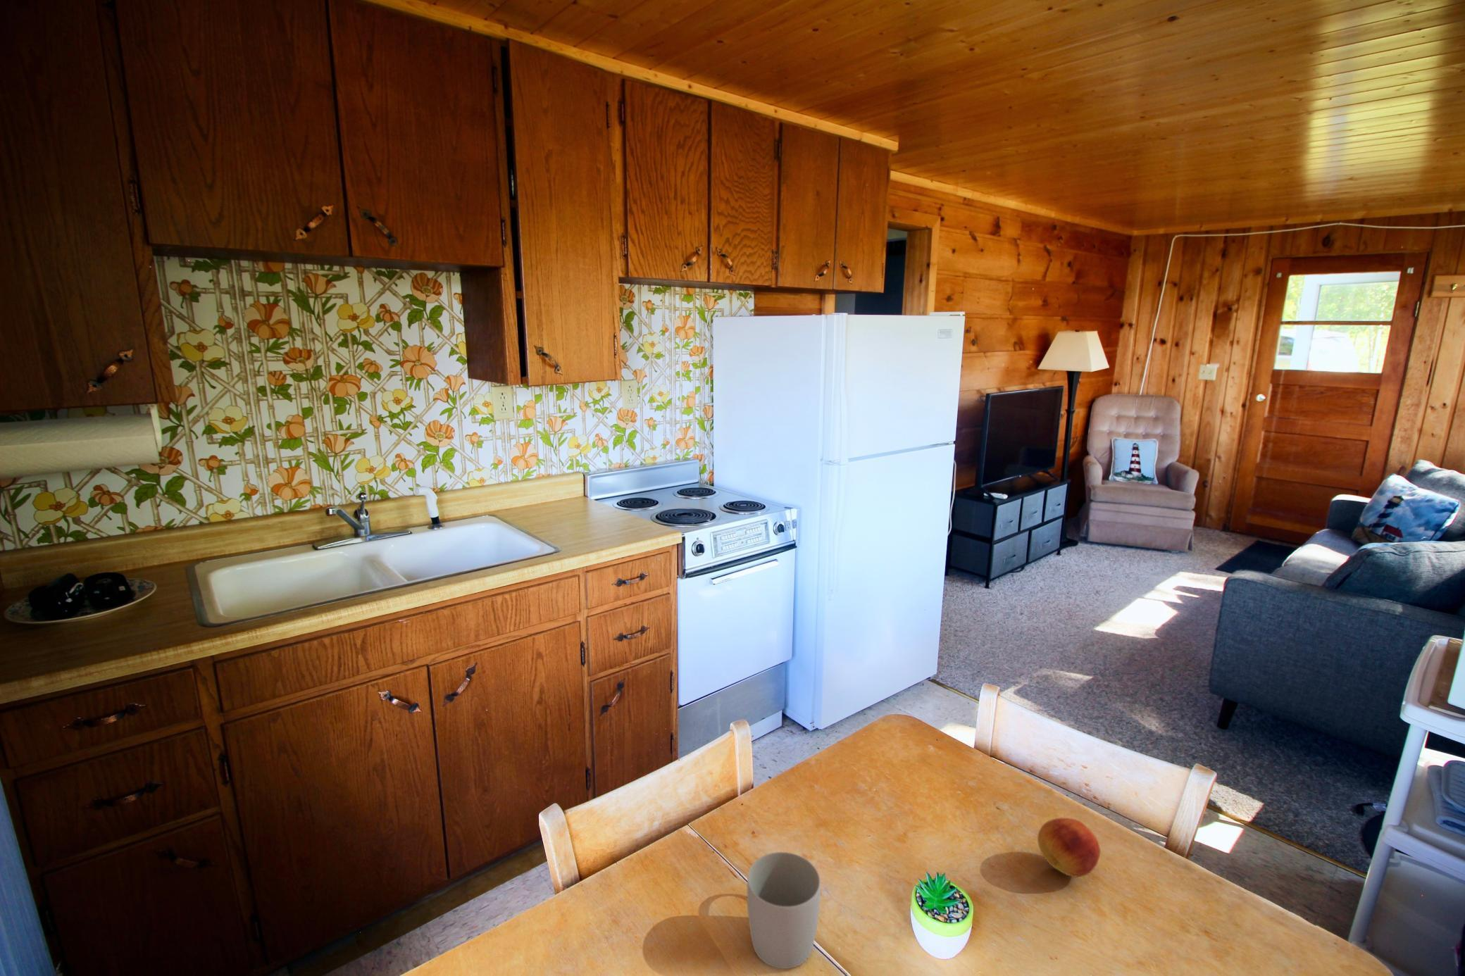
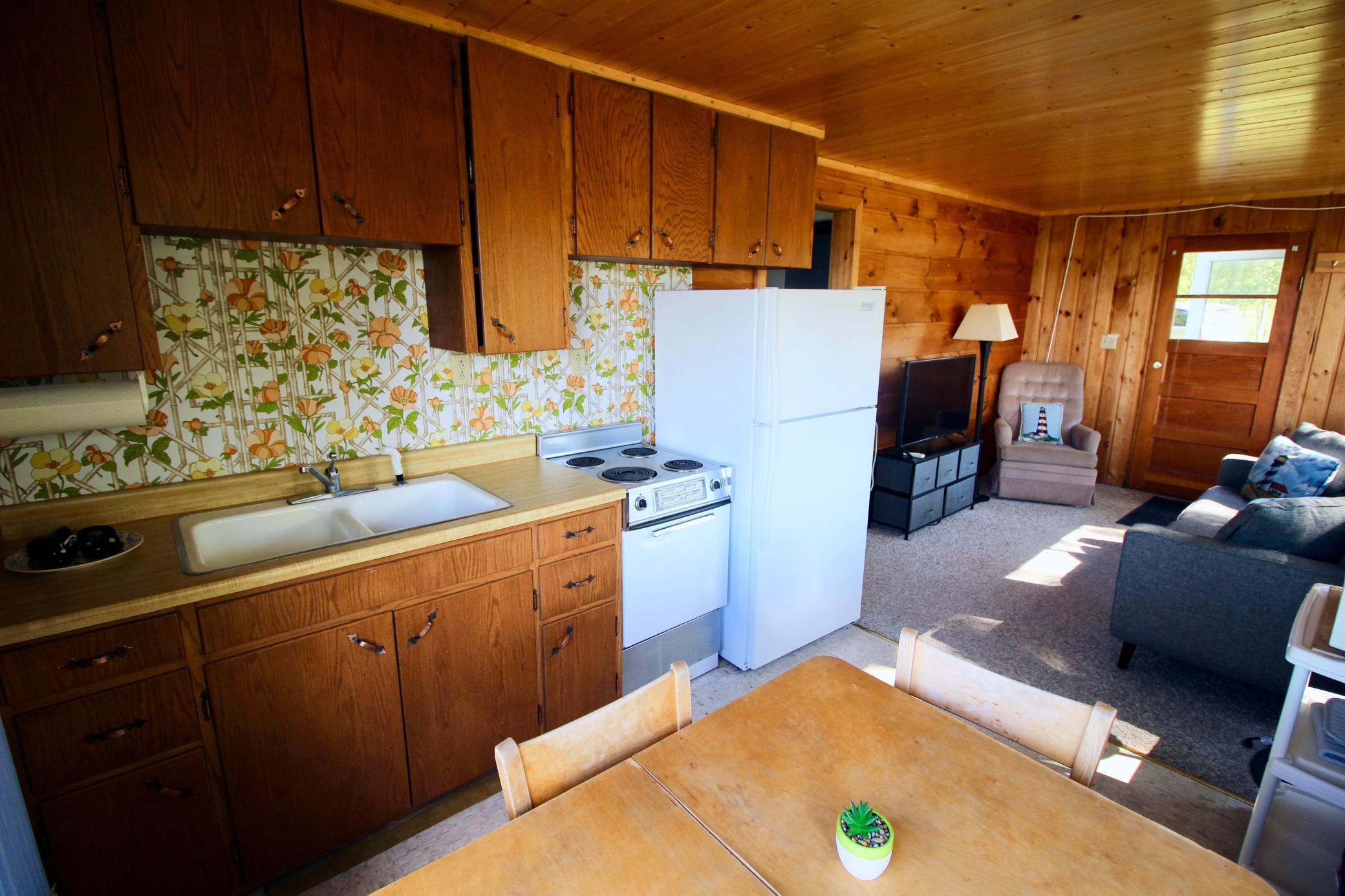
- fruit (1067, 846)
- mug (782, 900)
